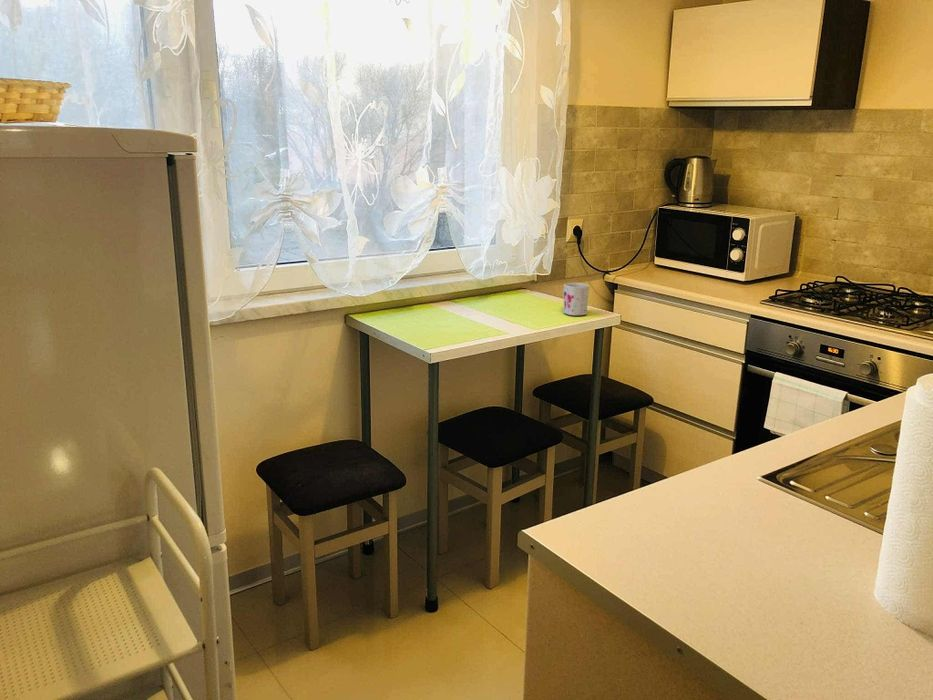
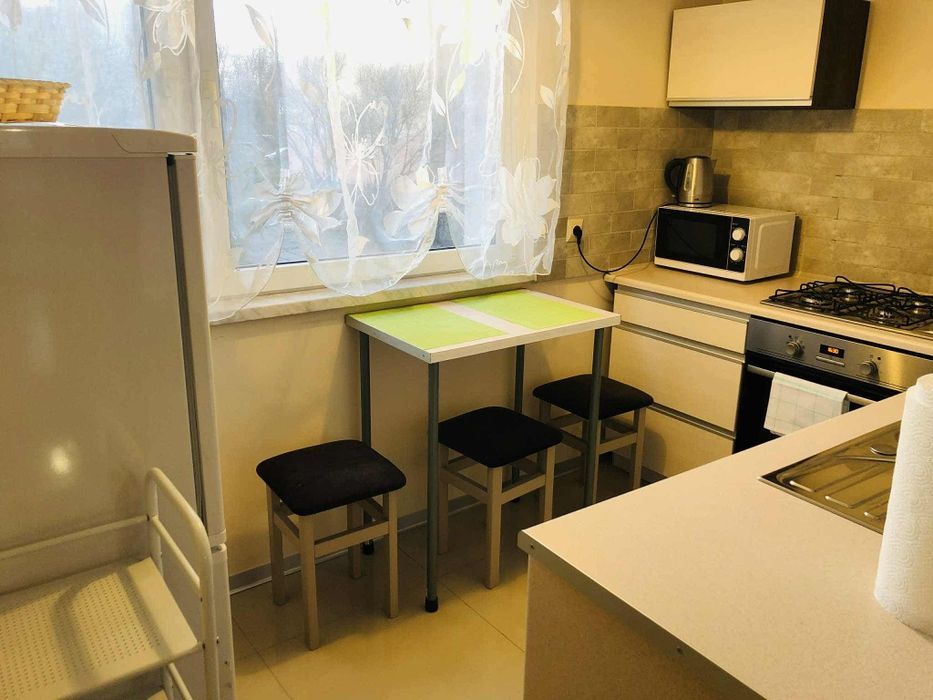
- mug (573, 298)
